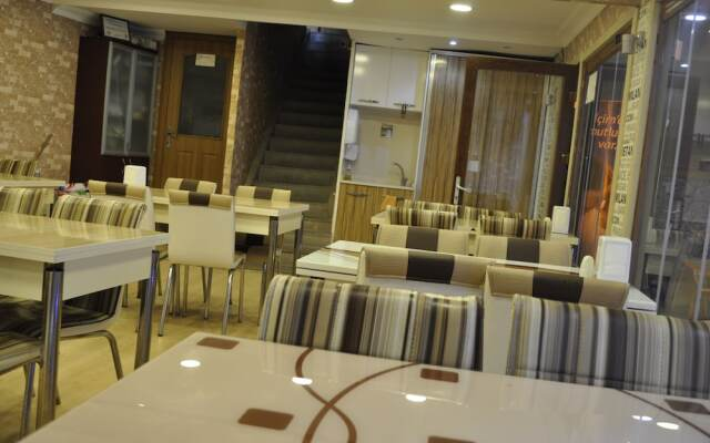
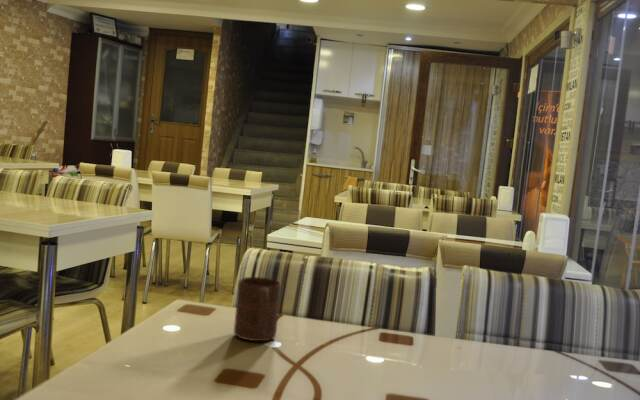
+ cup (260, 310)
